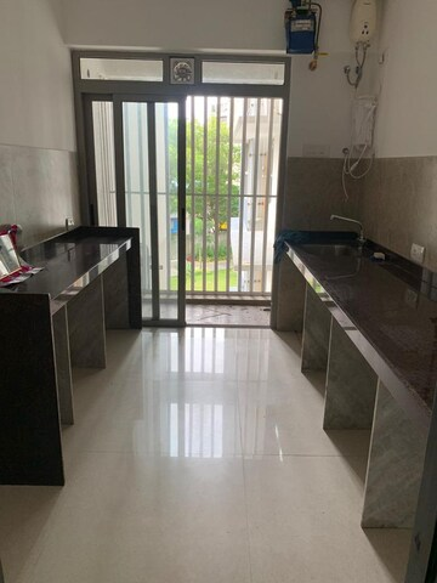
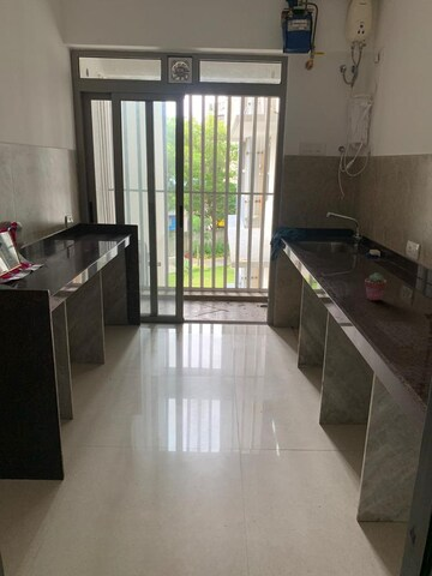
+ potted succulent (374, 286)
